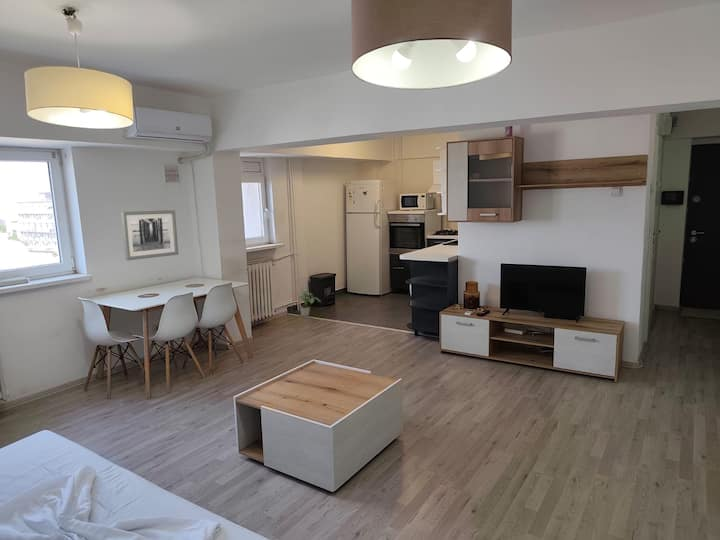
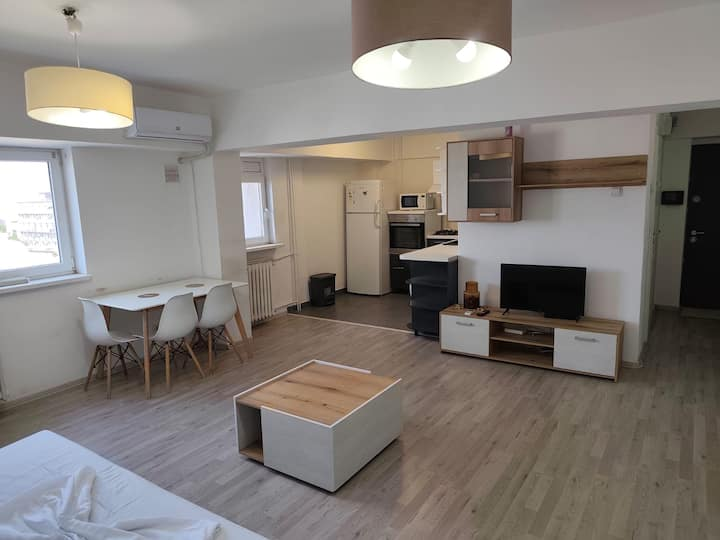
- wall art (151, 234)
- potted plant (307, 303)
